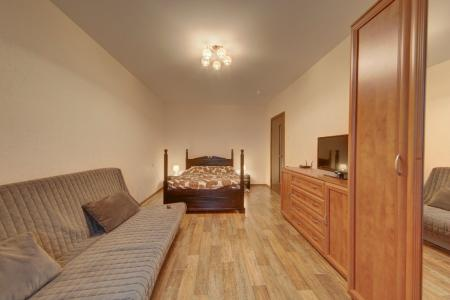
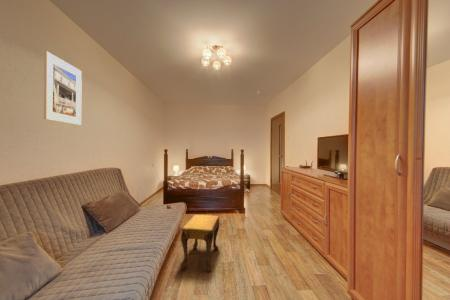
+ footstool (201, 238)
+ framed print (64, 92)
